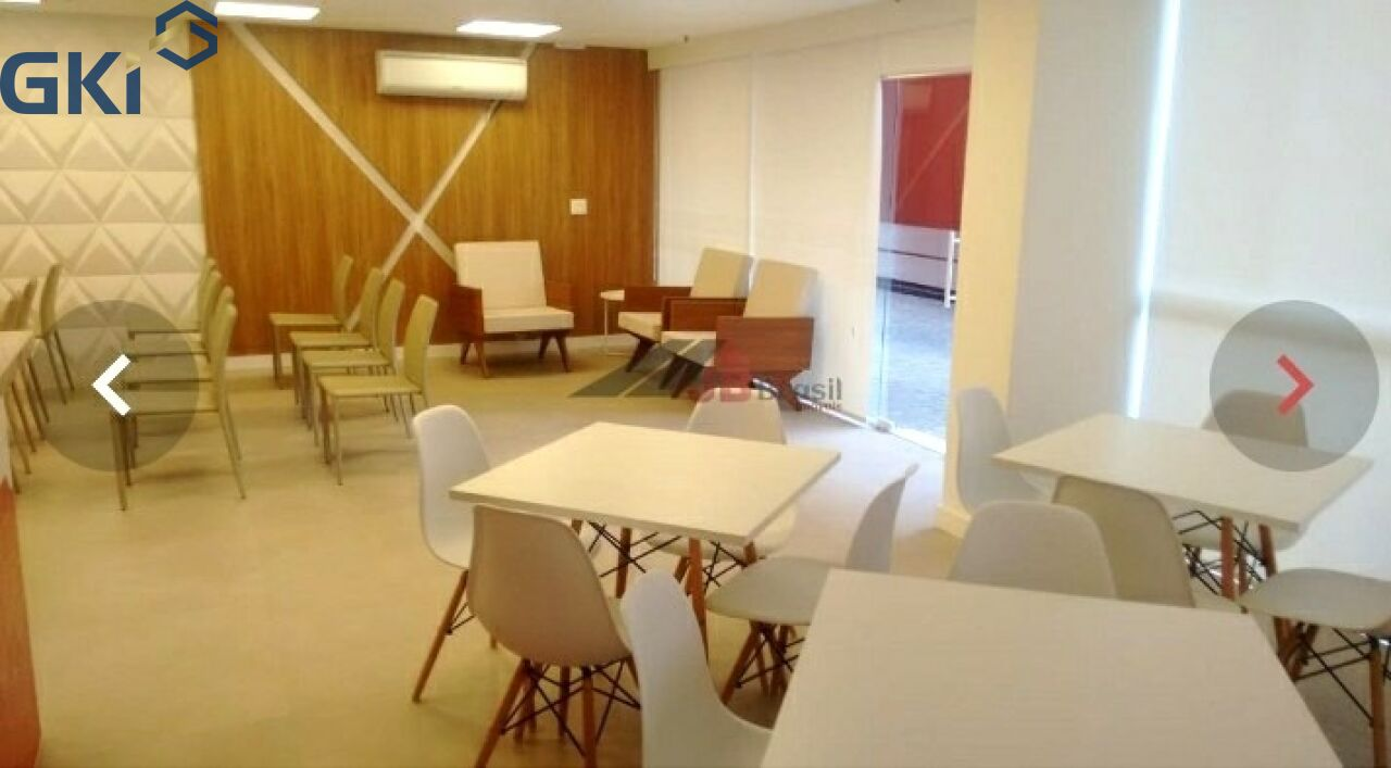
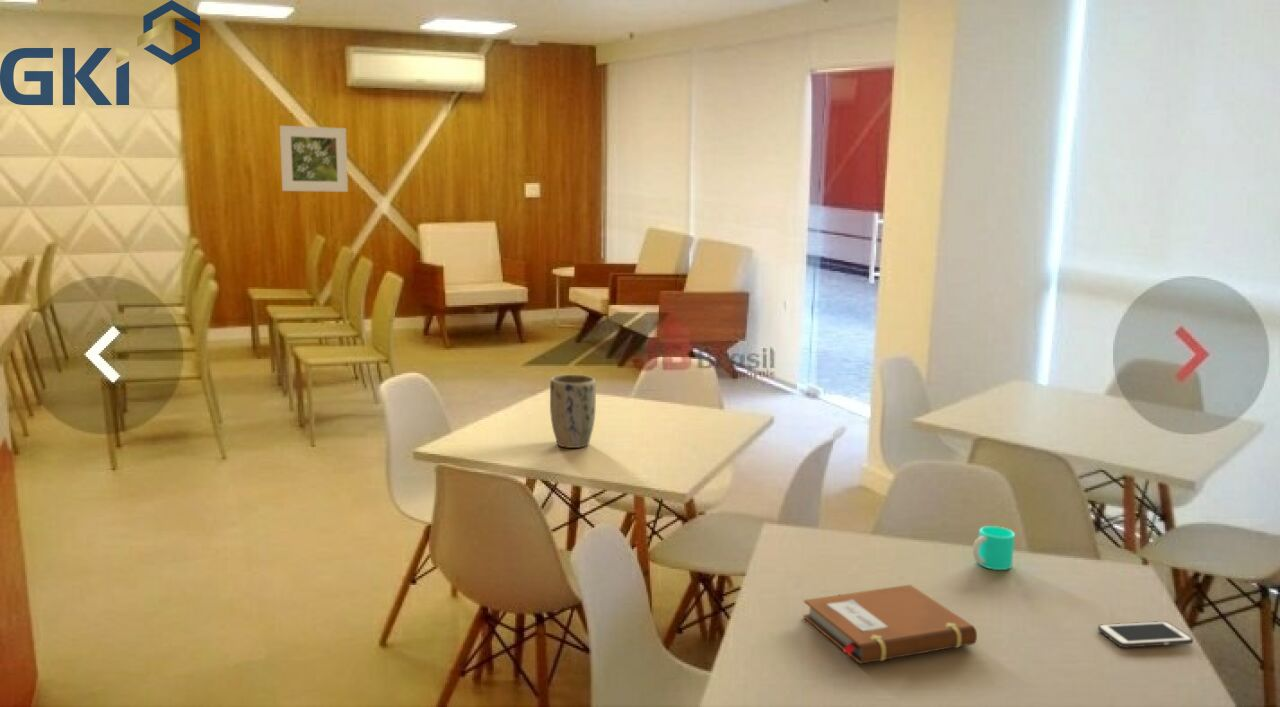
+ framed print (314, 159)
+ notebook (885, 623)
+ plant pot (572, 411)
+ cup (990, 548)
+ cell phone (1144, 634)
